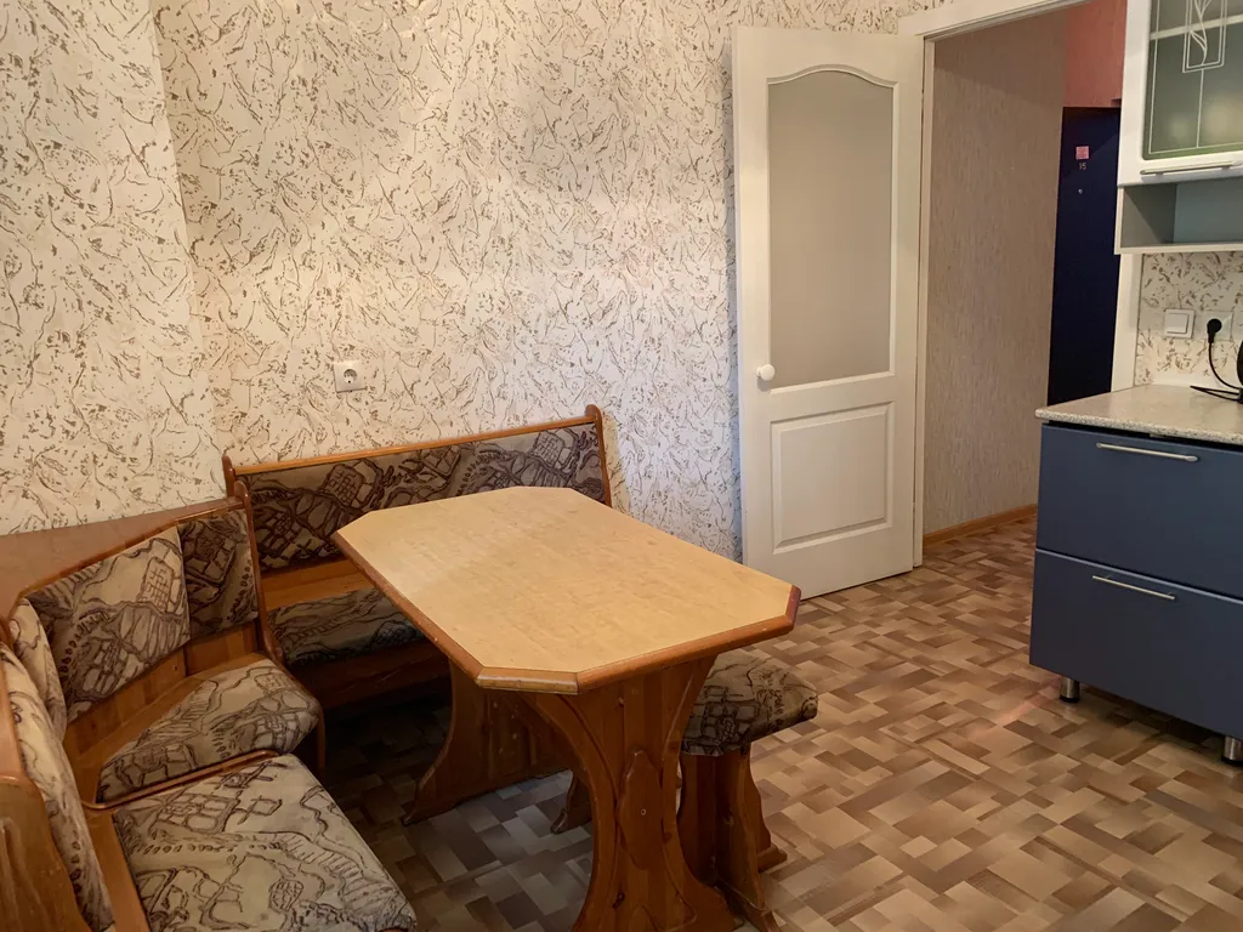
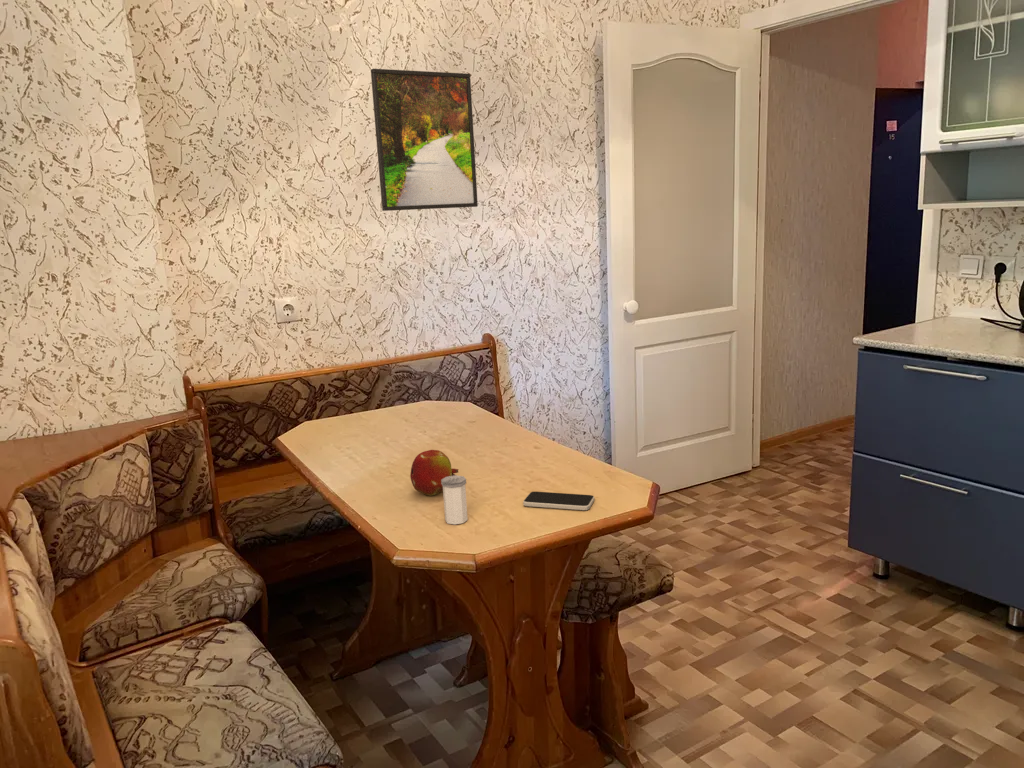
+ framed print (426, 141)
+ smartphone (558, 500)
+ fruit (434, 472)
+ salt shaker (454, 499)
